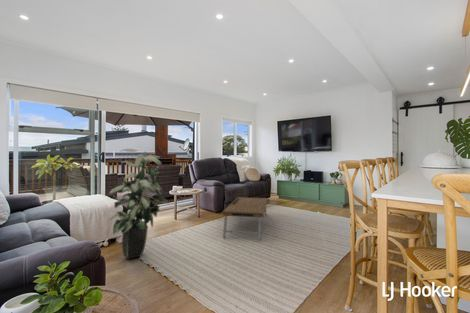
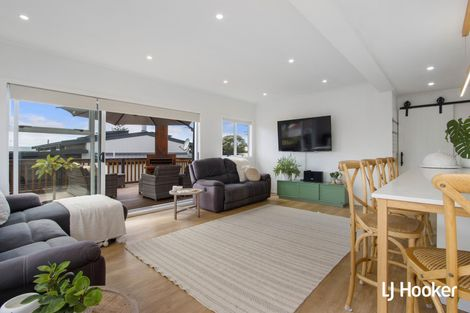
- coffee table (248, 213)
- indoor plant (136, 201)
